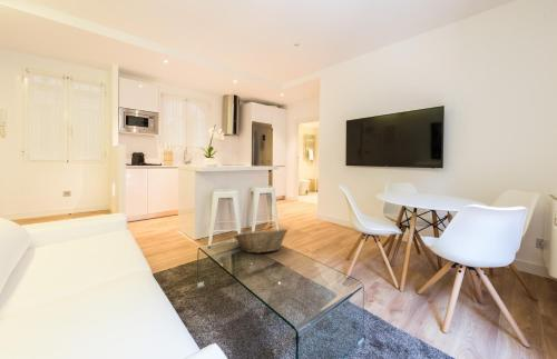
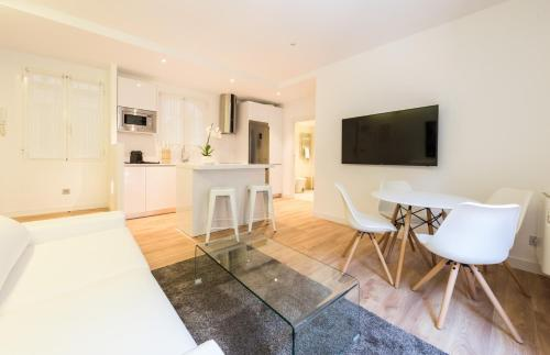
- fruit basket (261, 237)
